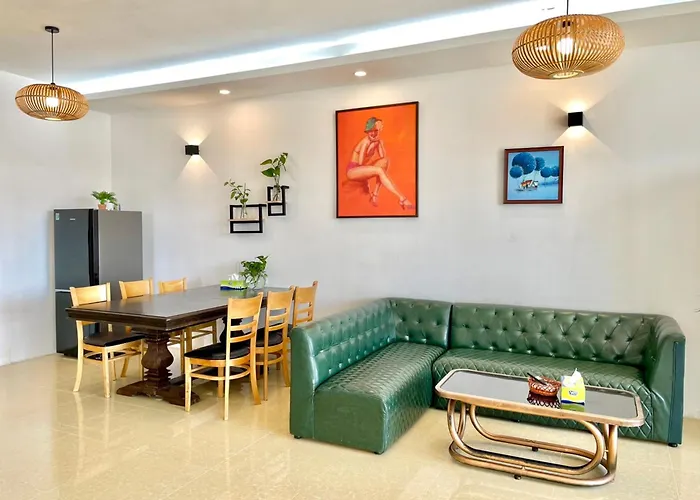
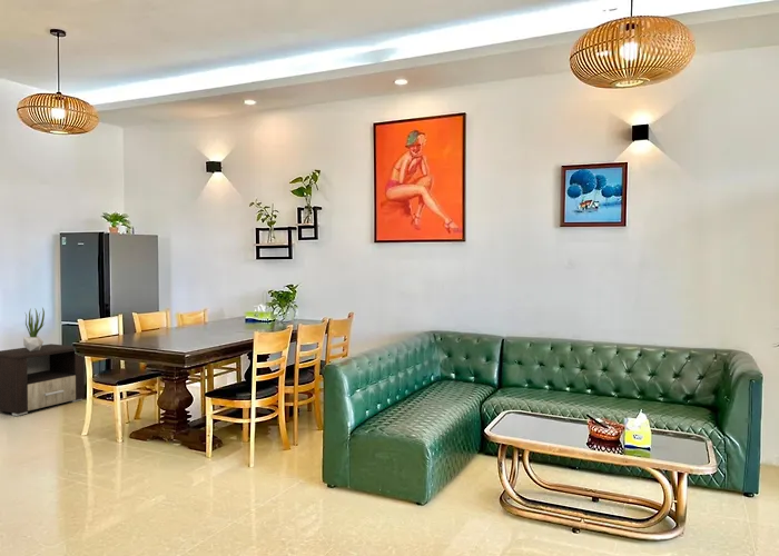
+ potted plant (34, 328)
+ nightstand (36, 377)
